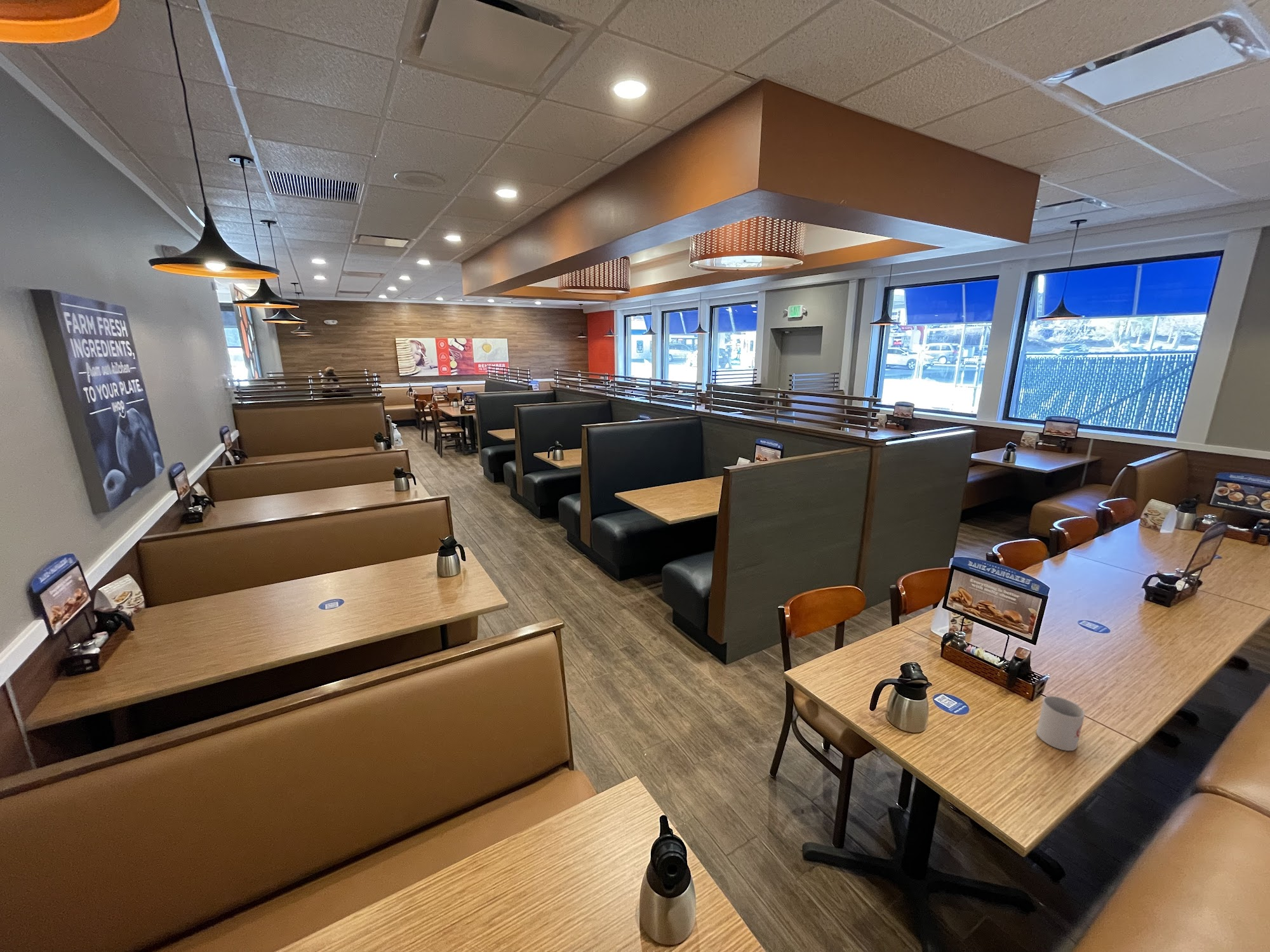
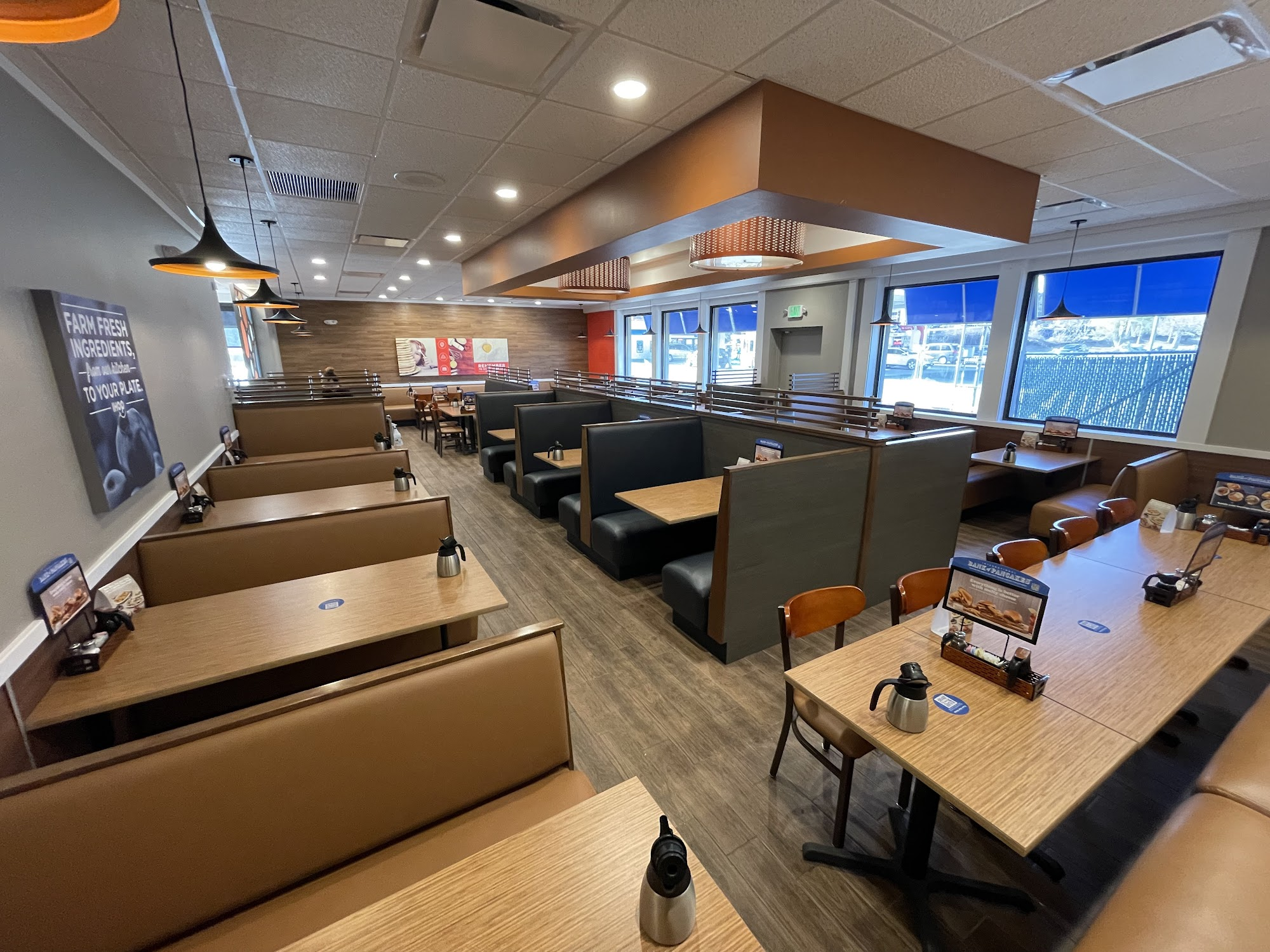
- mug (1063, 720)
